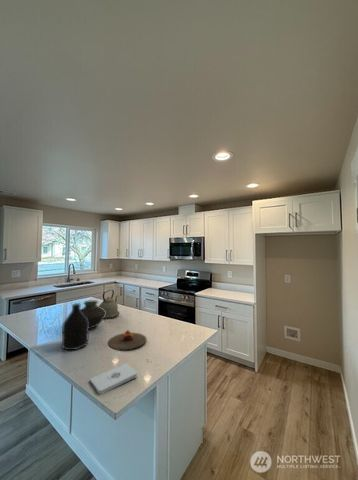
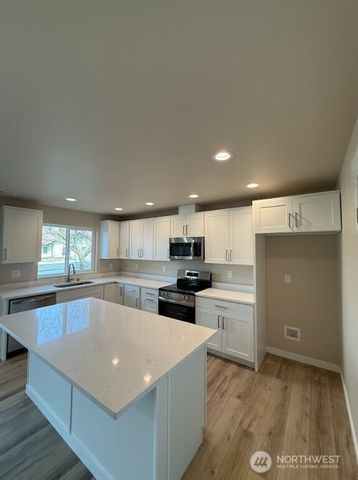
- bottle (75, 324)
- plate (127, 335)
- kettle (108, 302)
- vase (90, 314)
- notepad (114, 377)
